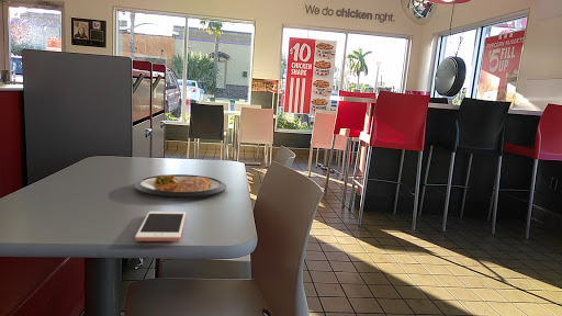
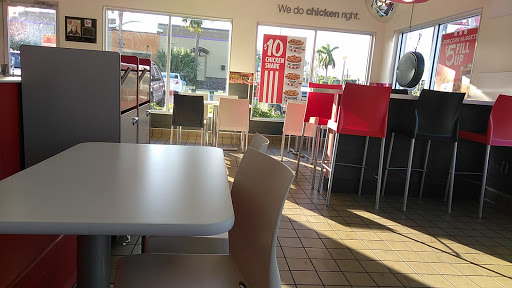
- dish (181, 182)
- cell phone (162, 224)
